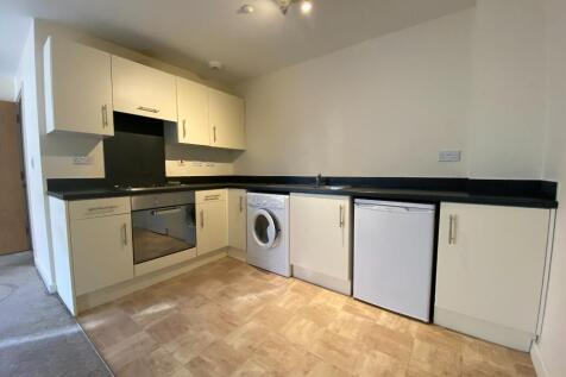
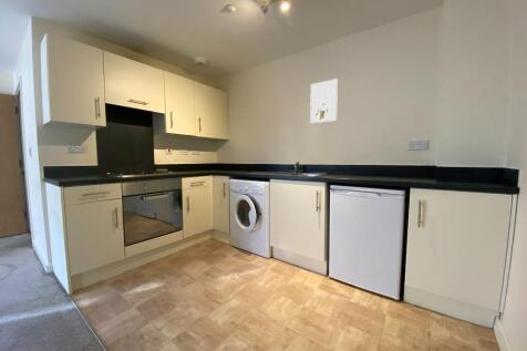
+ wall art (323, 102)
